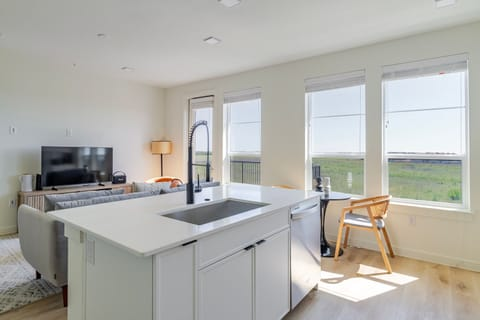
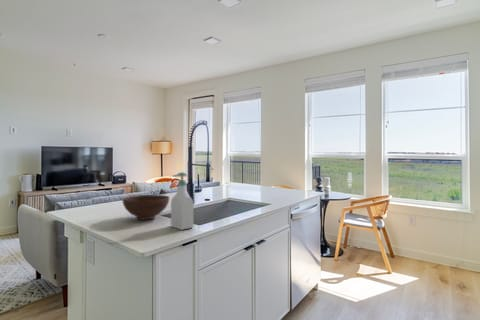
+ bowl (146, 207)
+ soap bottle (180, 199)
